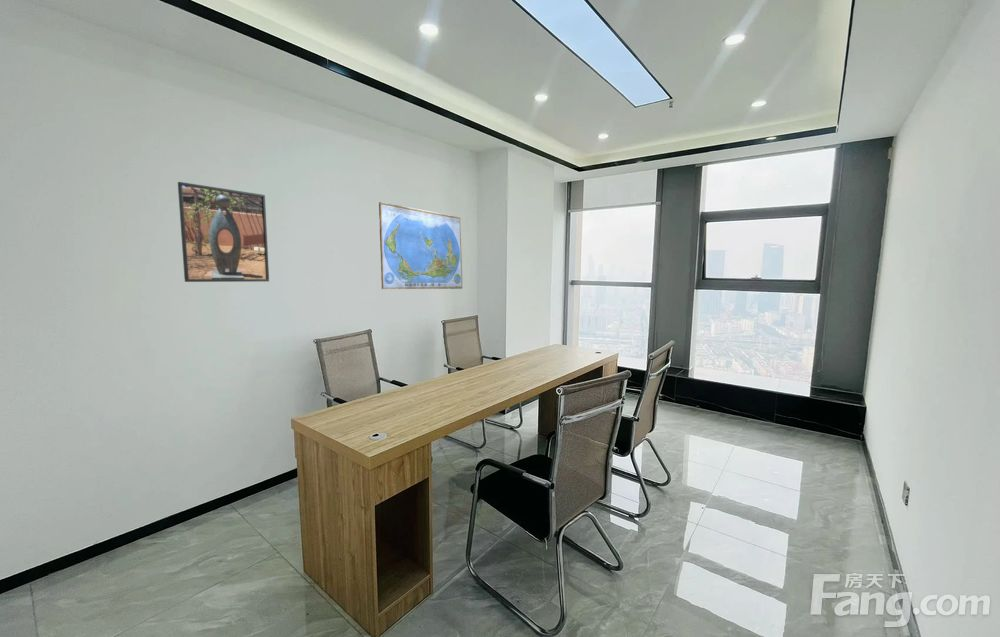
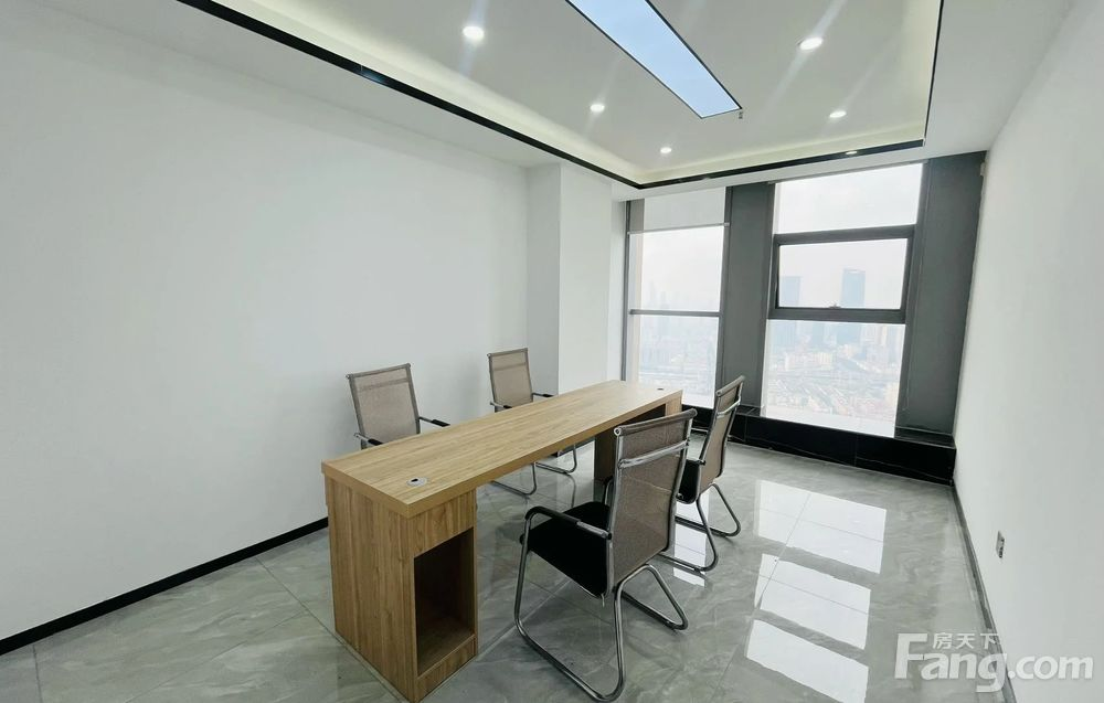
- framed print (227, 235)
- world map (425, 250)
